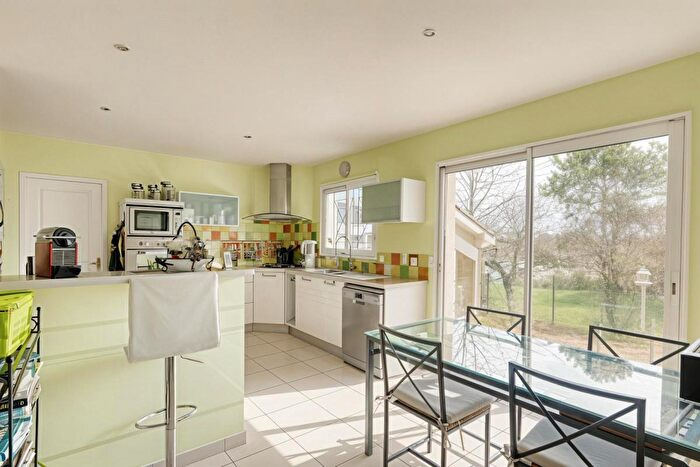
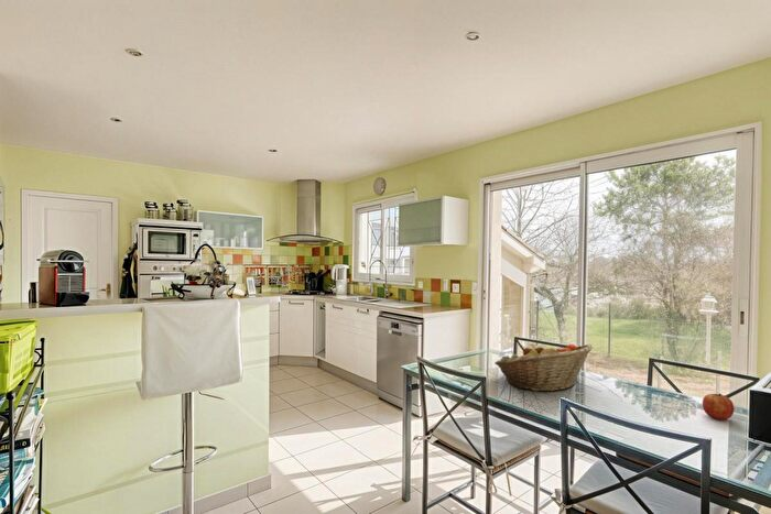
+ fruit basket (543, 362)
+ apple (717, 404)
